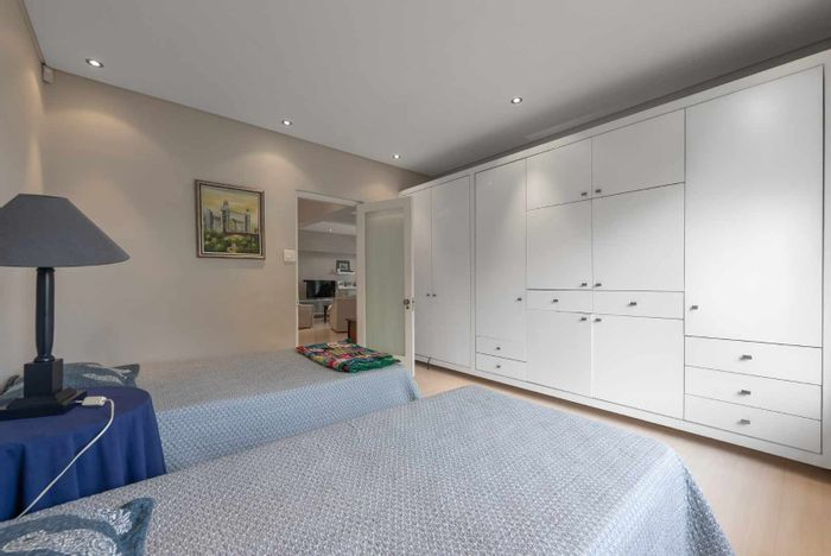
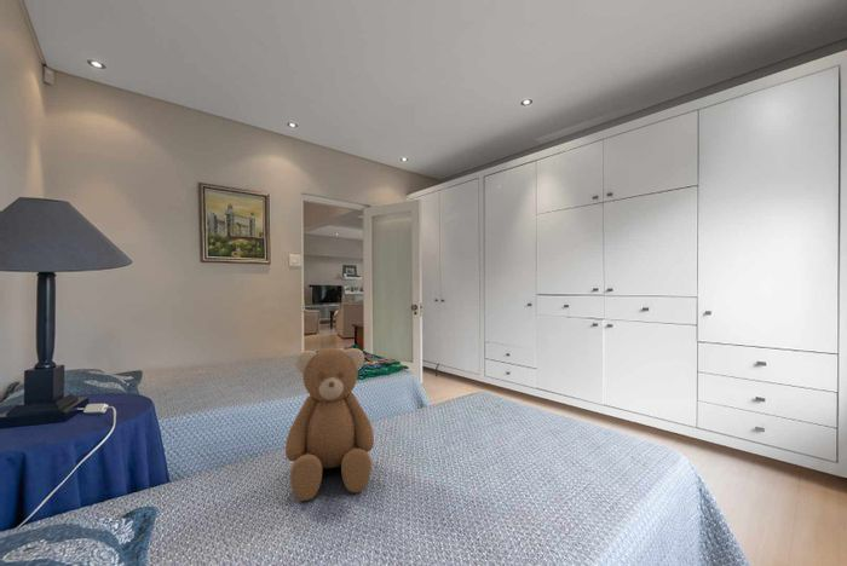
+ teddy bear (330, 411)
